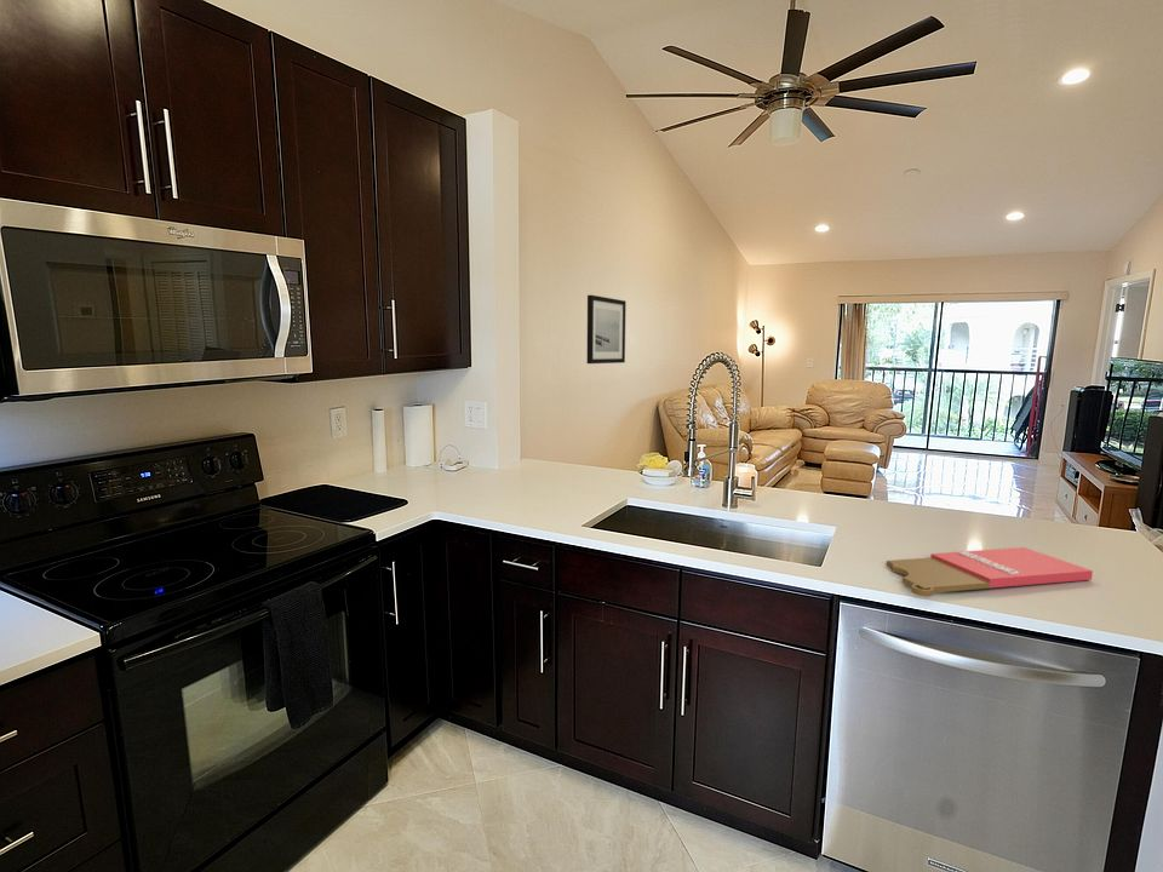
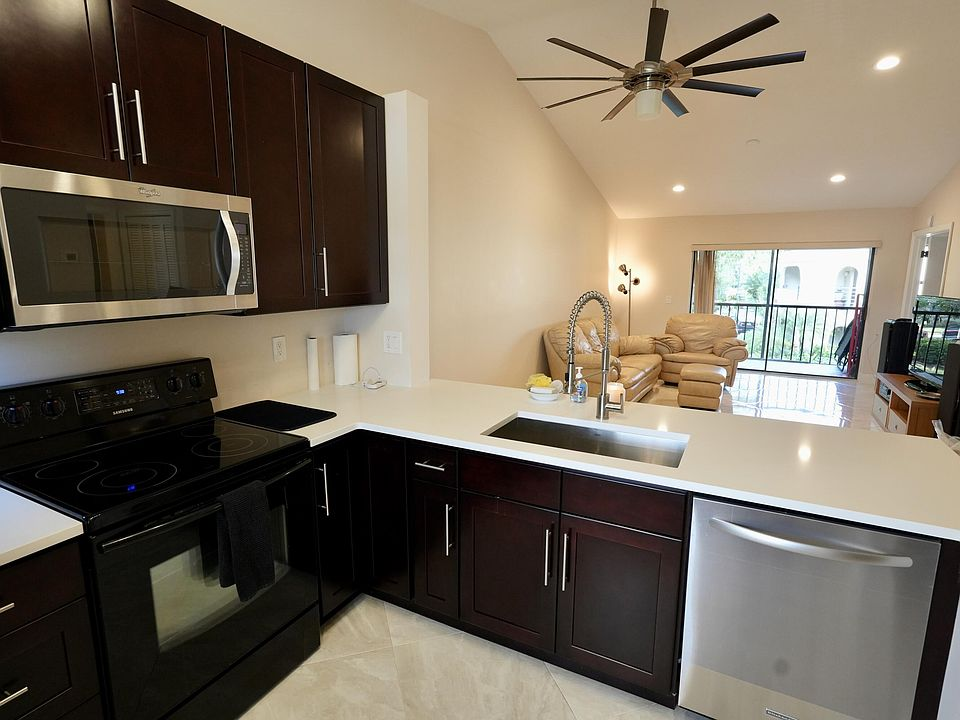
- wall art (607, 331)
- cutting board (976, 568)
